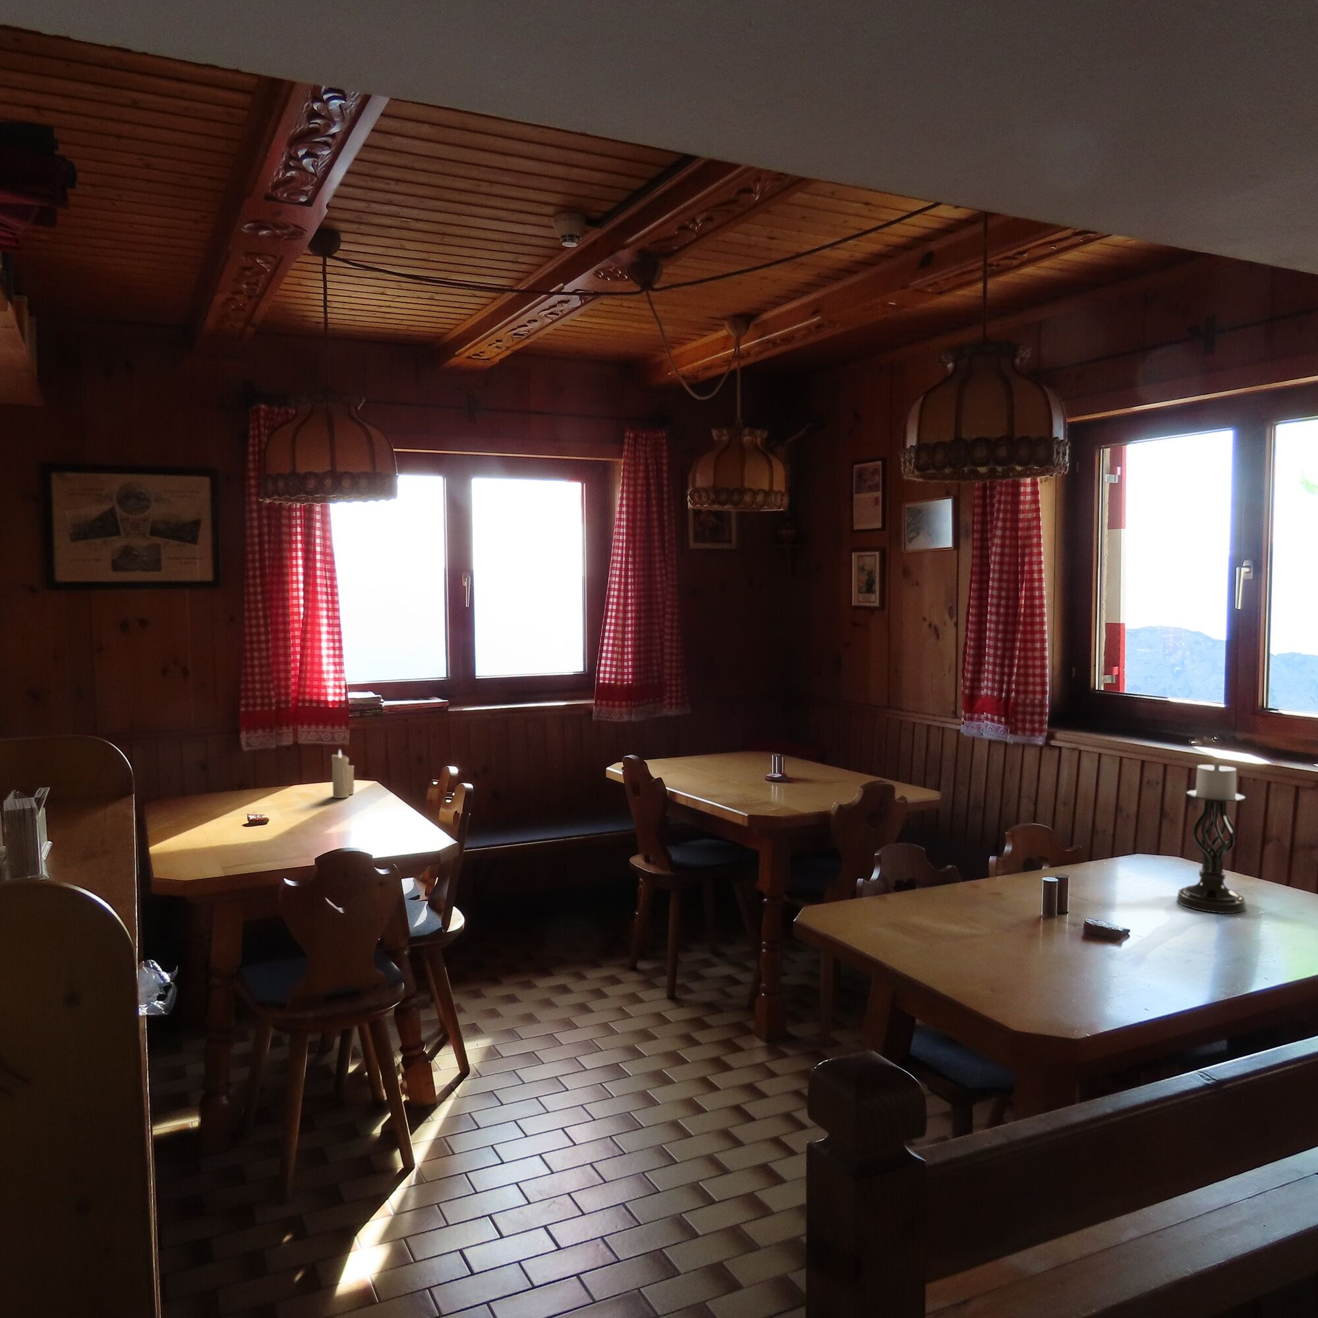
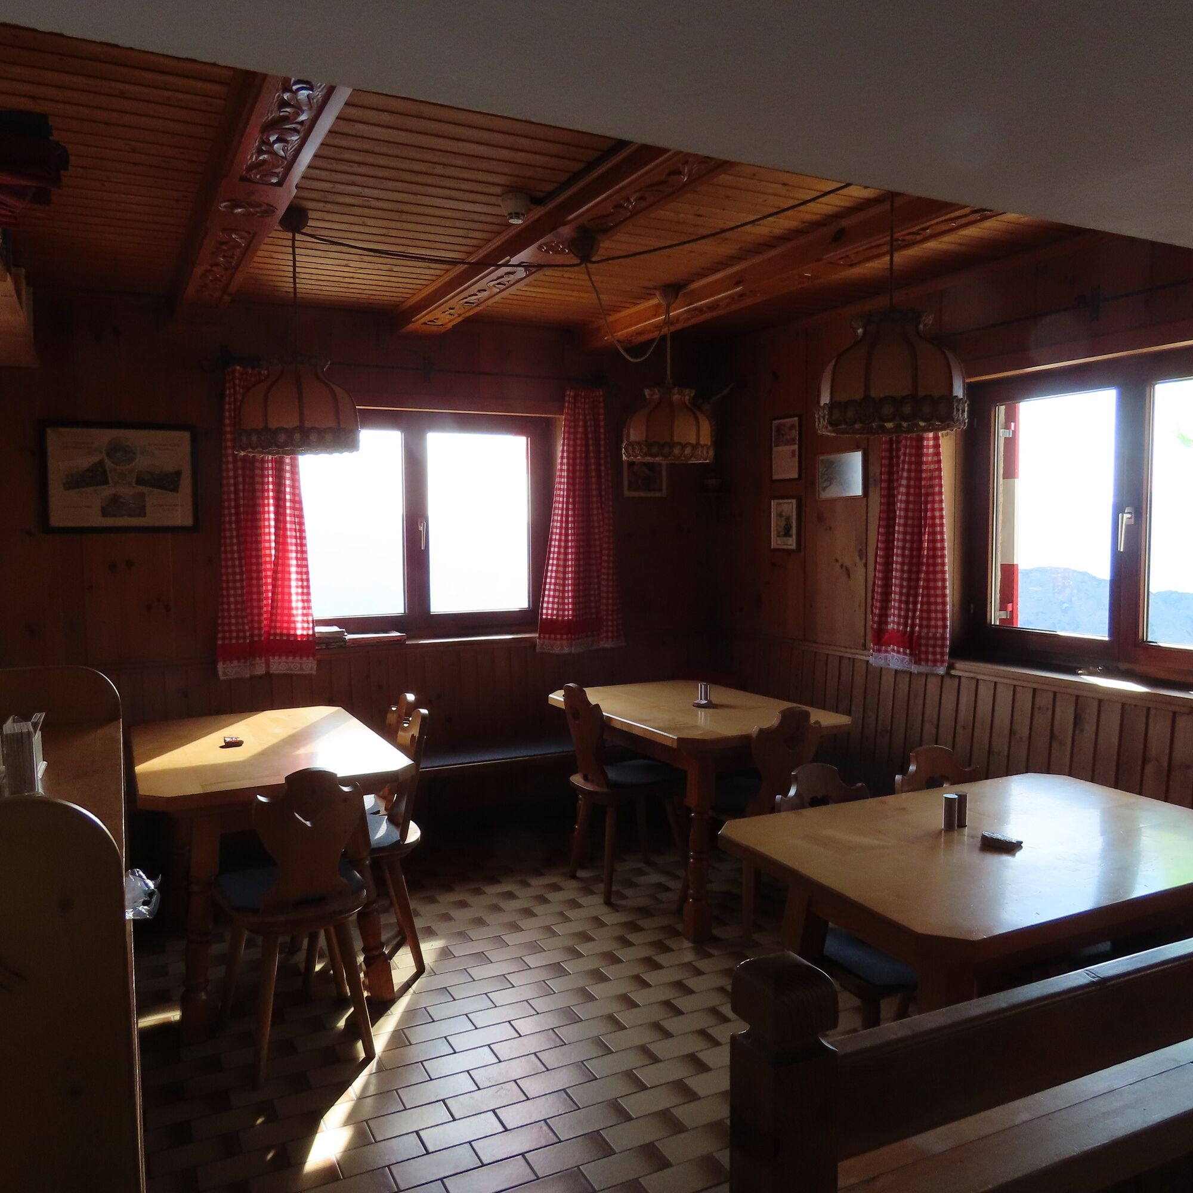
- candle (343, 771)
- candle holder (1215, 832)
